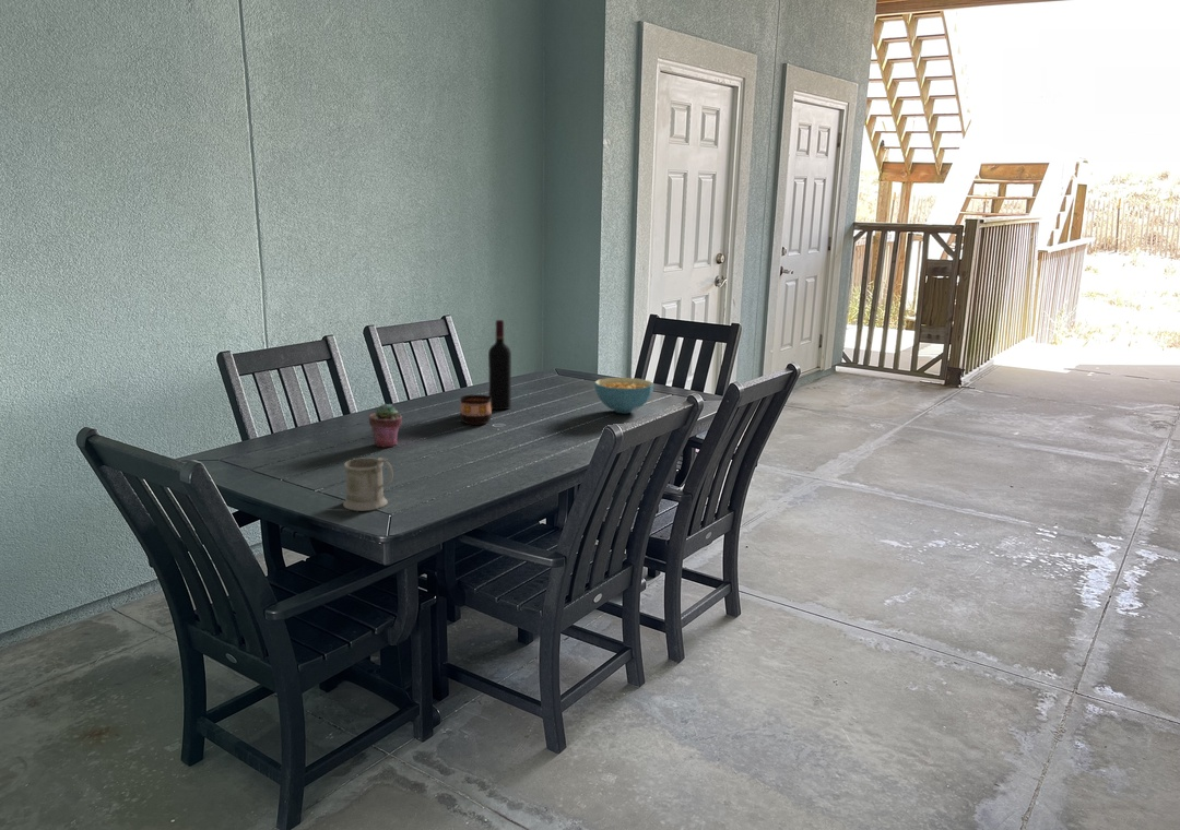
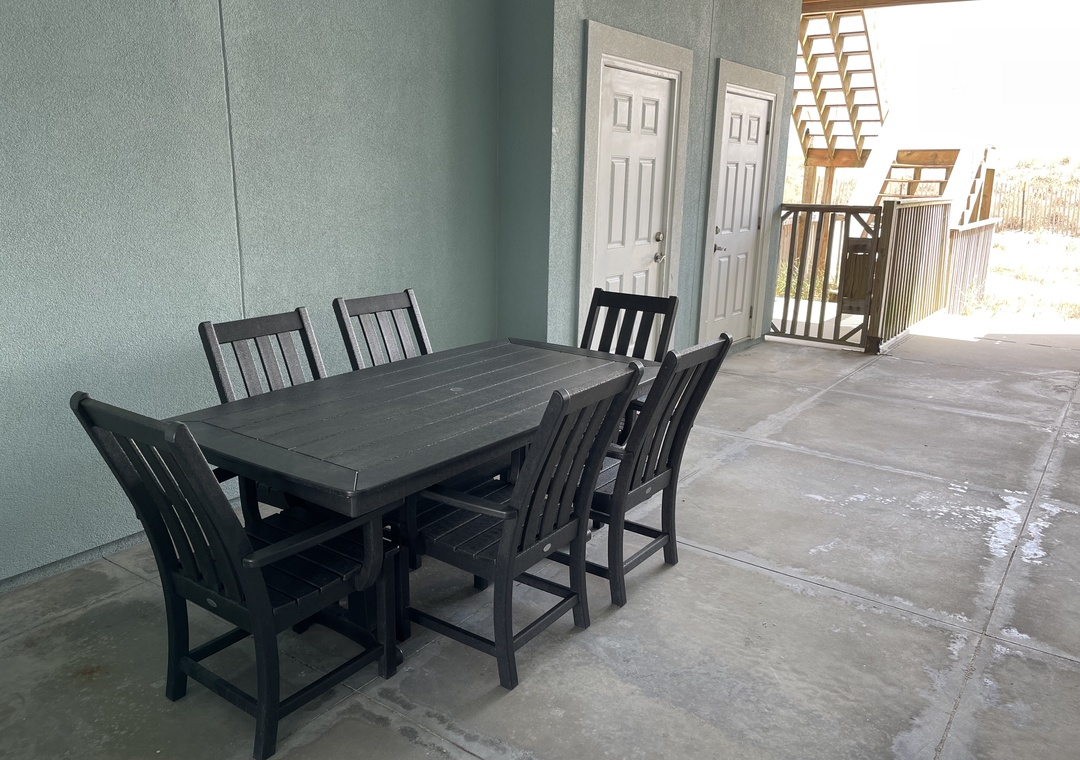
- potted succulent (385, 424)
- cup (476, 408)
- cereal bowl (623, 396)
- mug (370, 481)
- wine bottle (499, 364)
